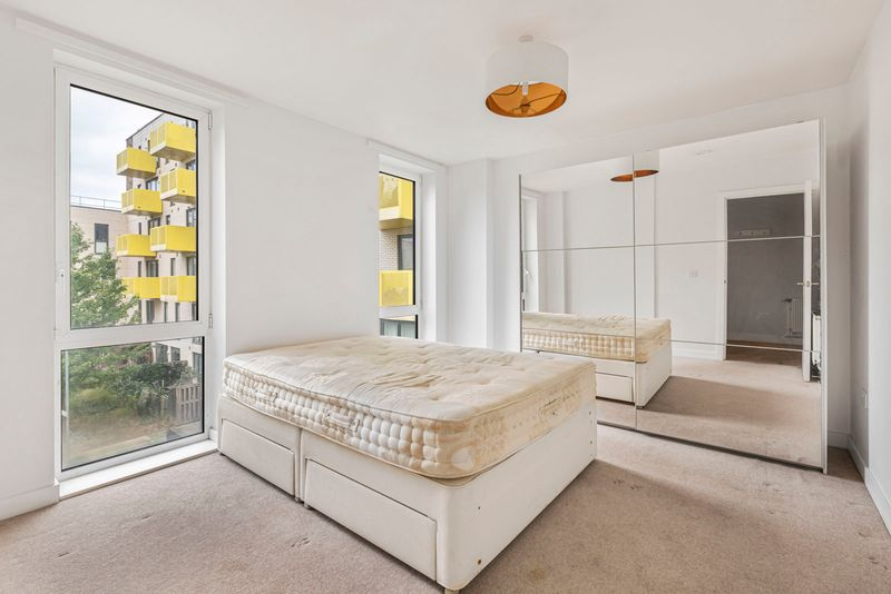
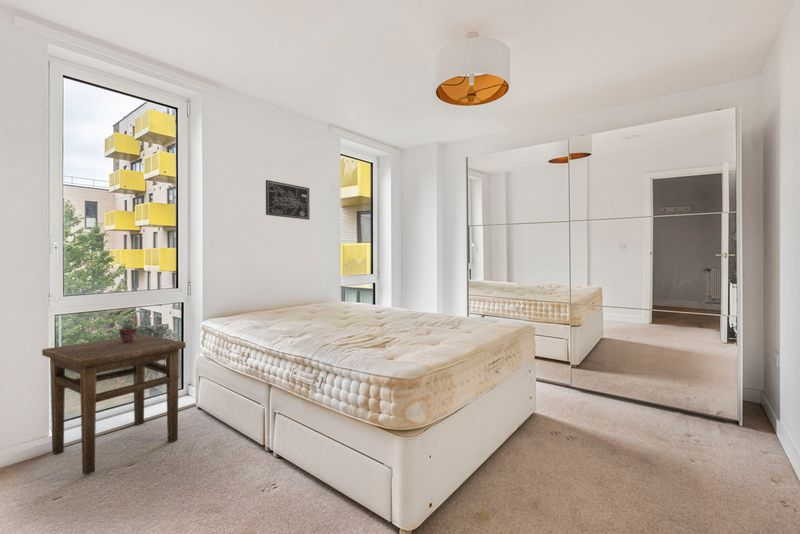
+ potted succulent (128, 332)
+ wall art (288, 200)
+ side table (116, 395)
